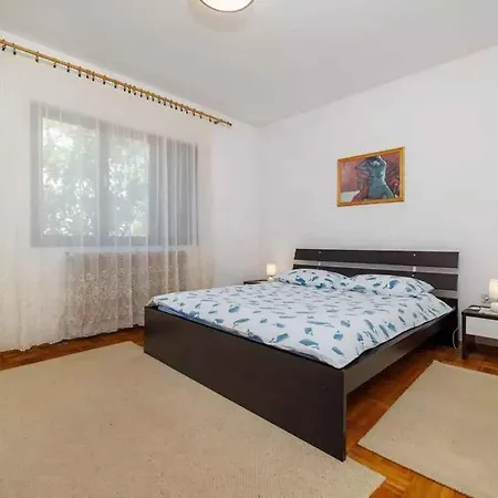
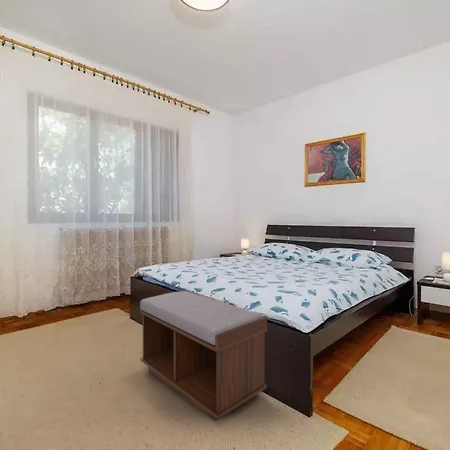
+ bench (197, 343)
